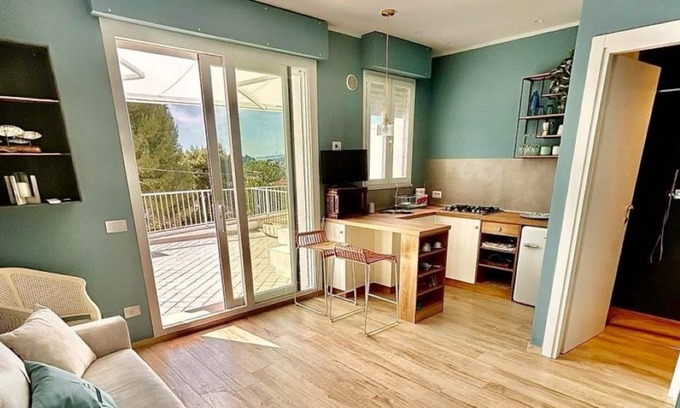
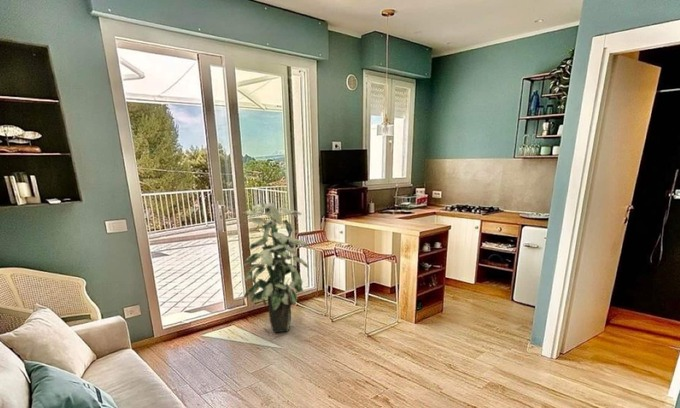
+ indoor plant (274, 266)
